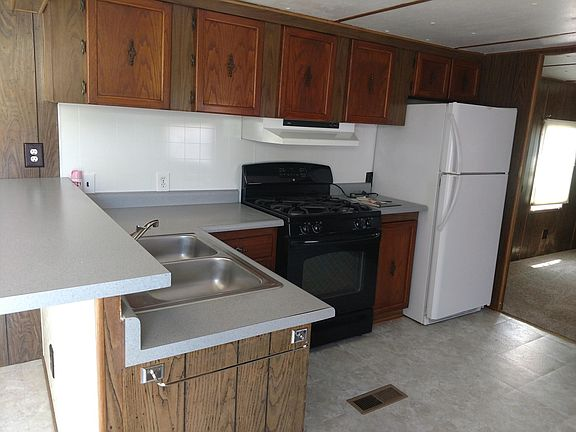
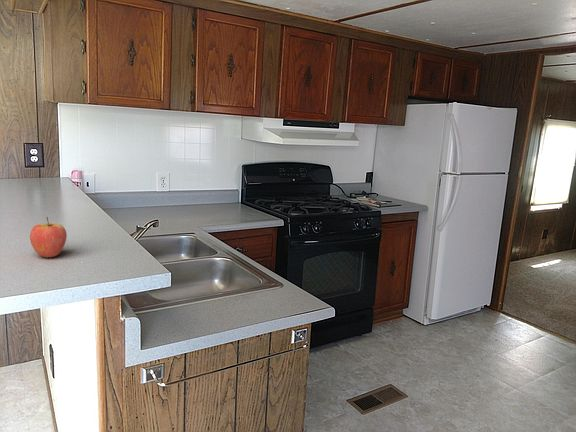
+ fruit (48, 236)
